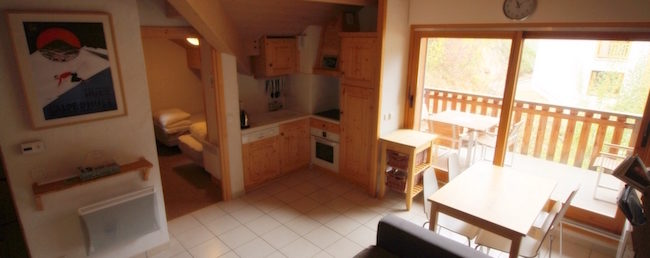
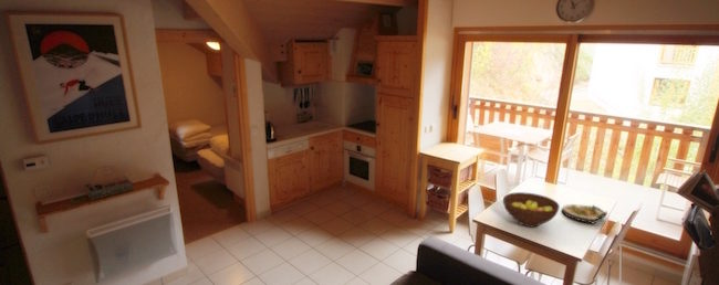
+ fruit bowl (529, 212)
+ salad plate (582, 210)
